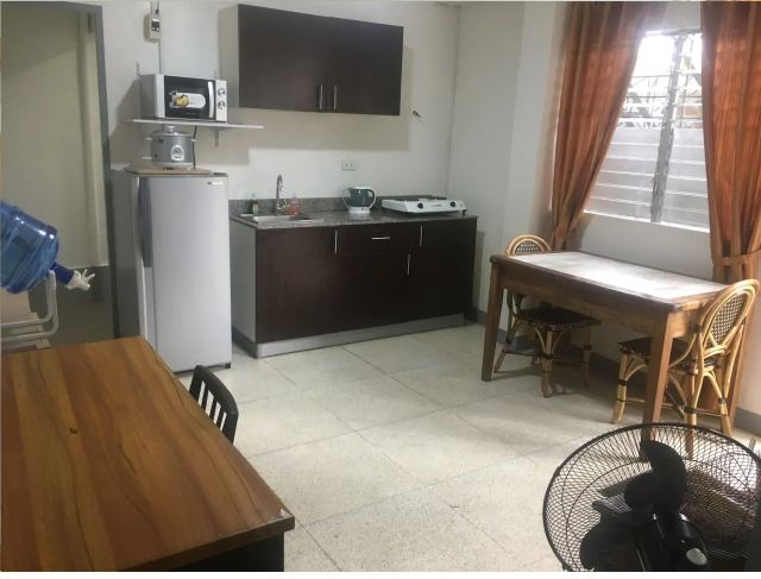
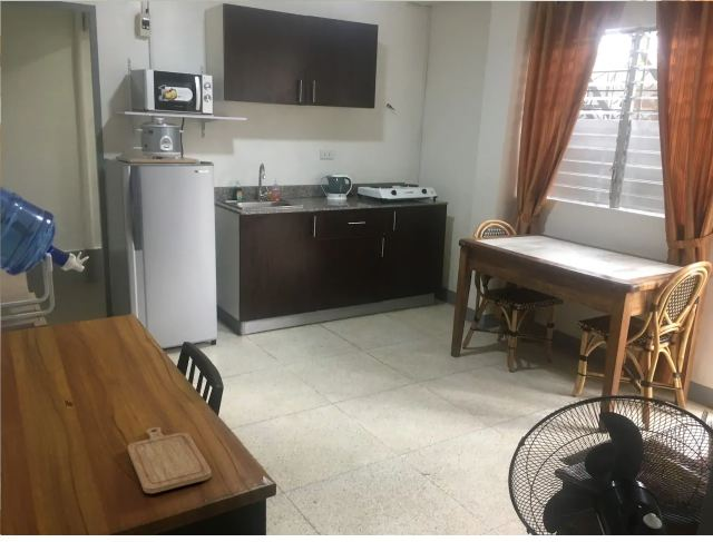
+ chopping board (165, 454)
